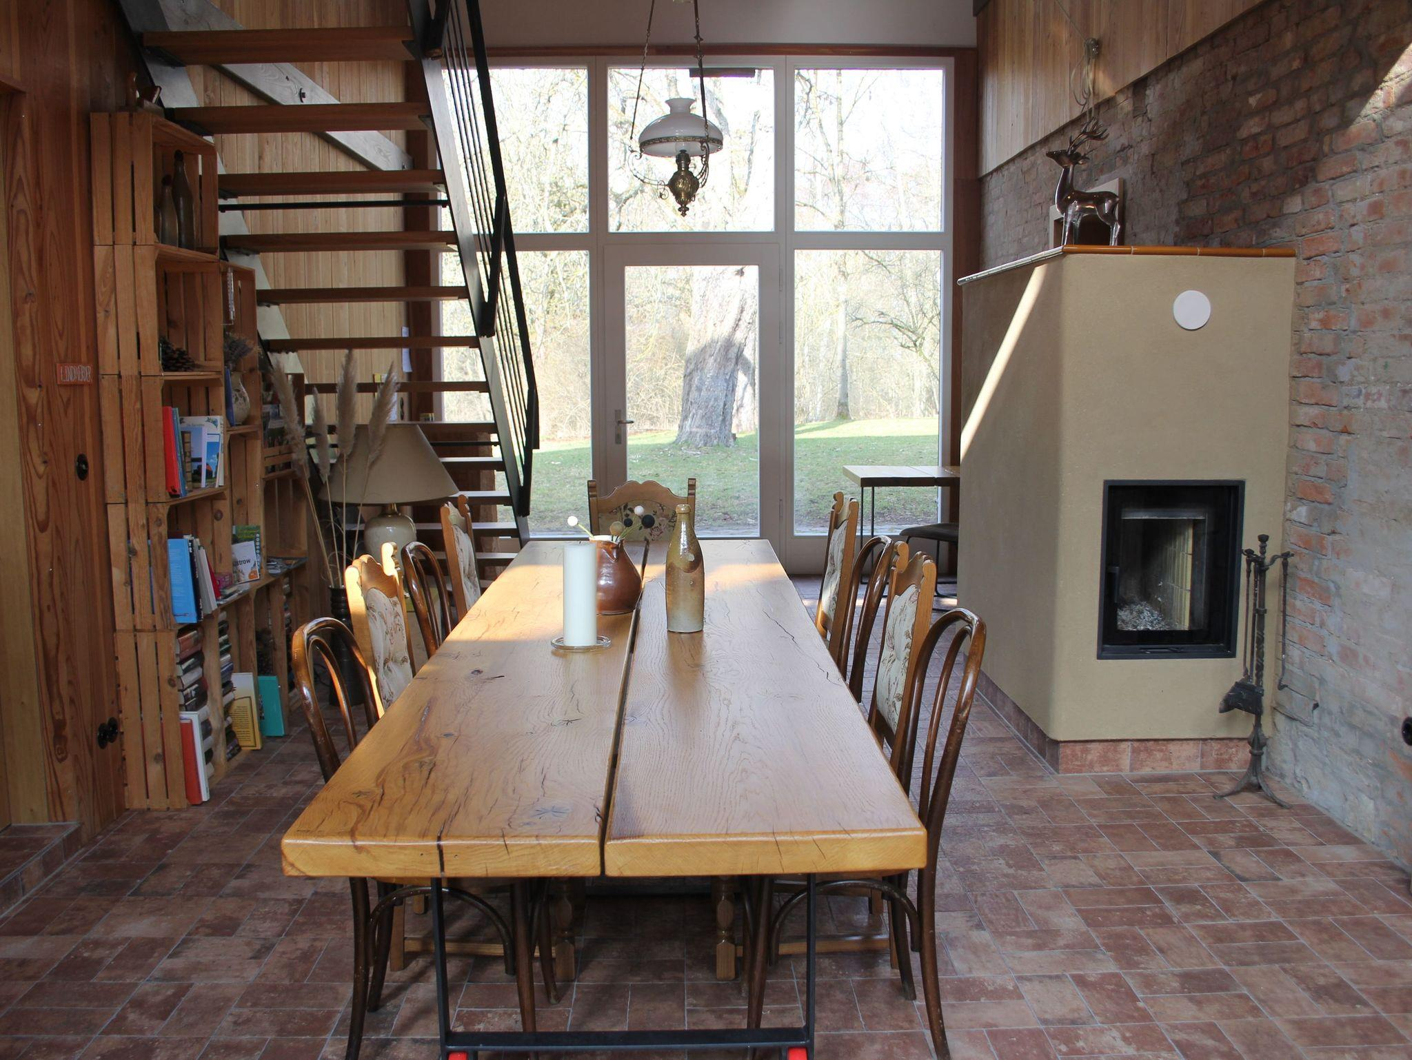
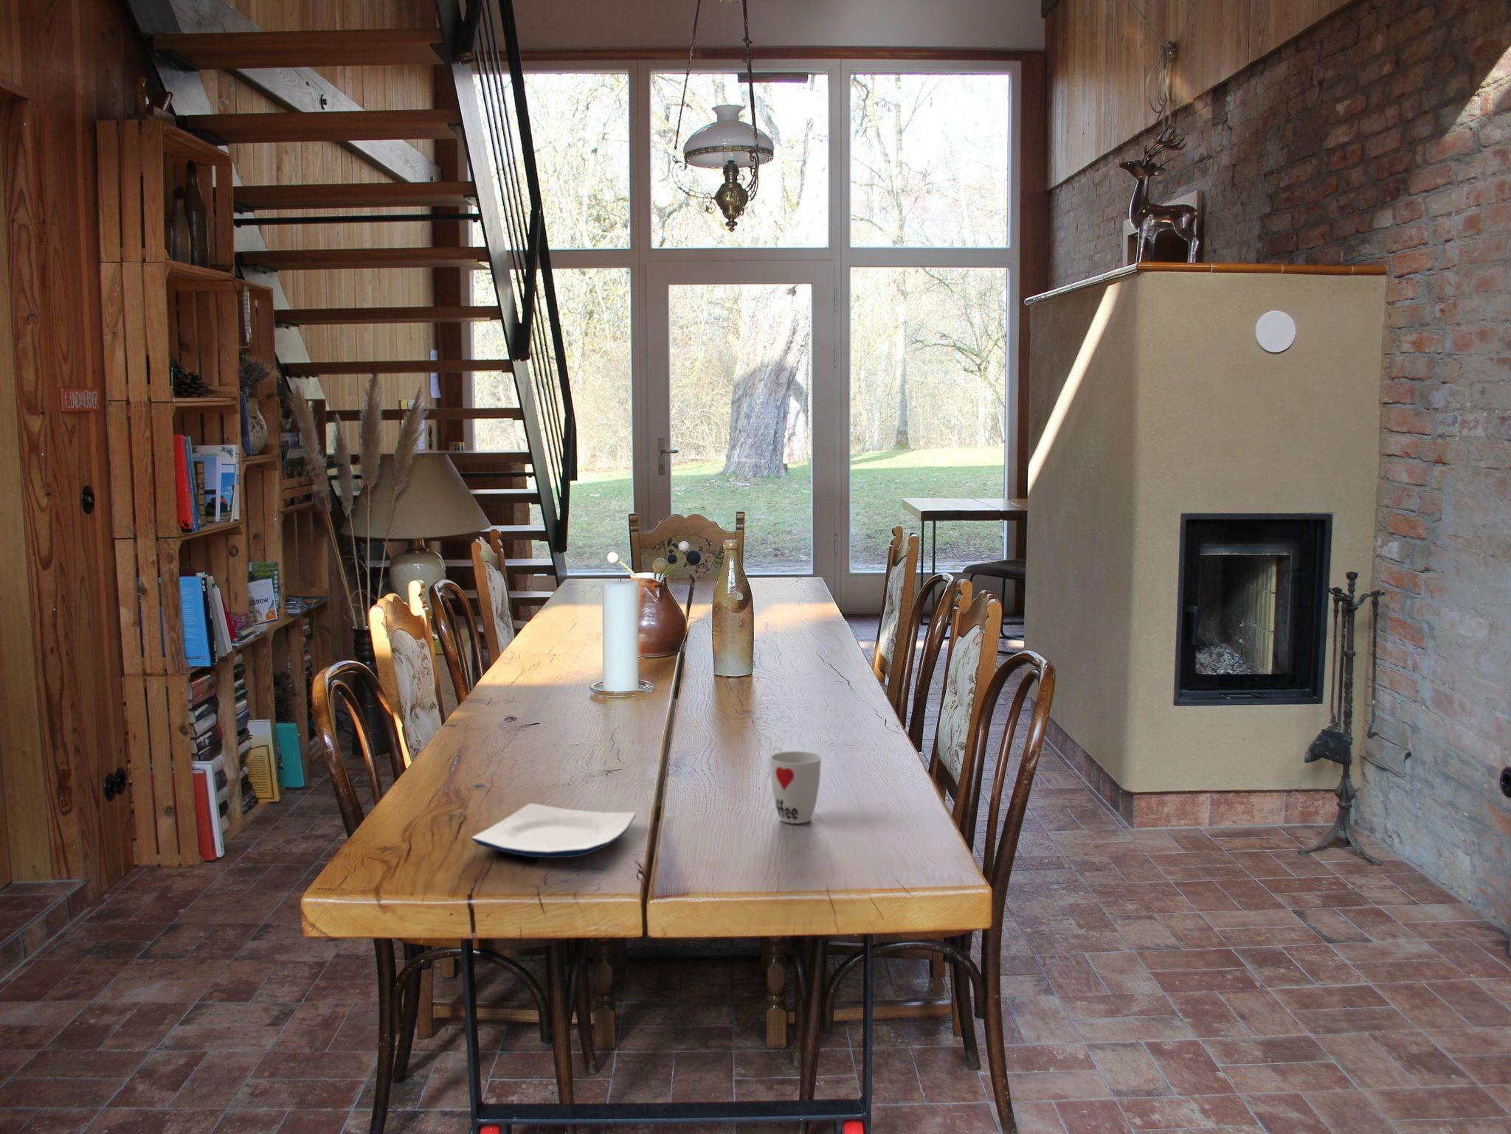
+ plate (556, 833)
+ cup (795, 787)
